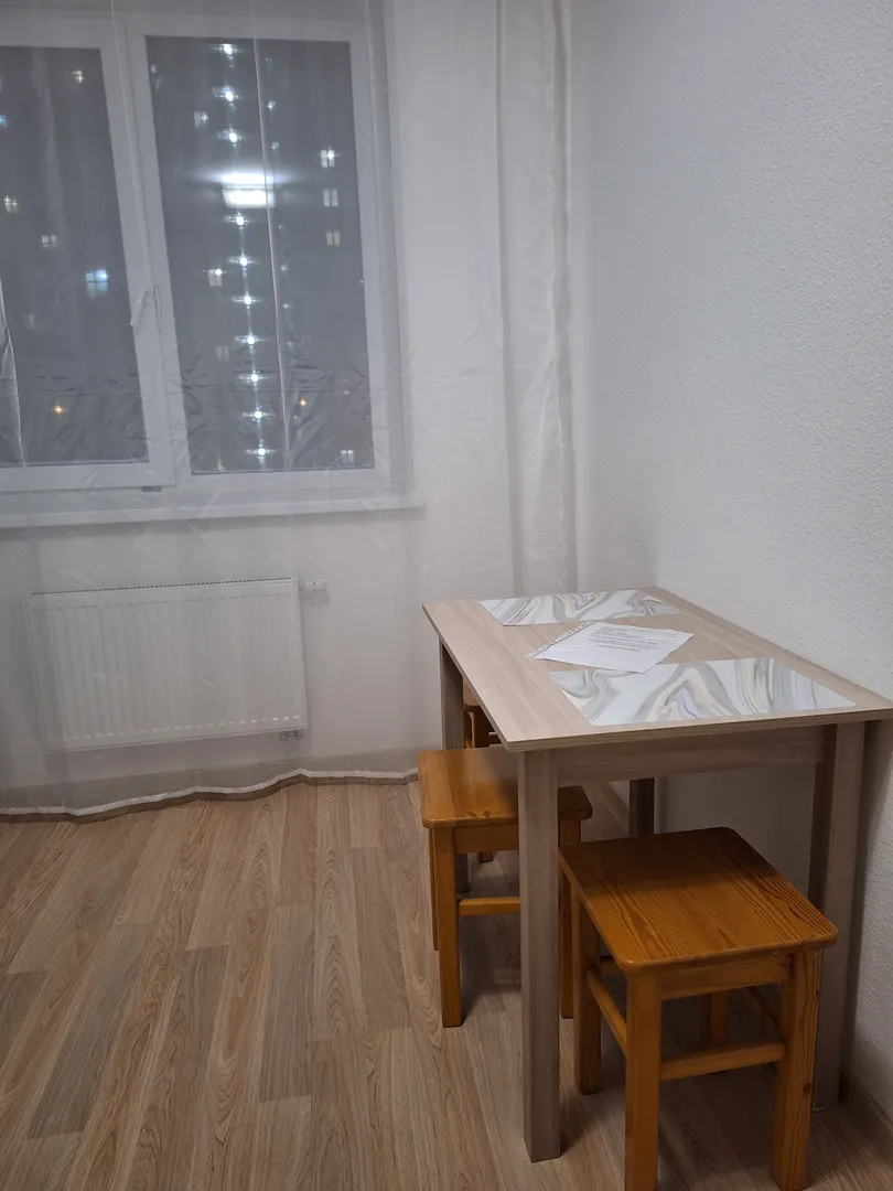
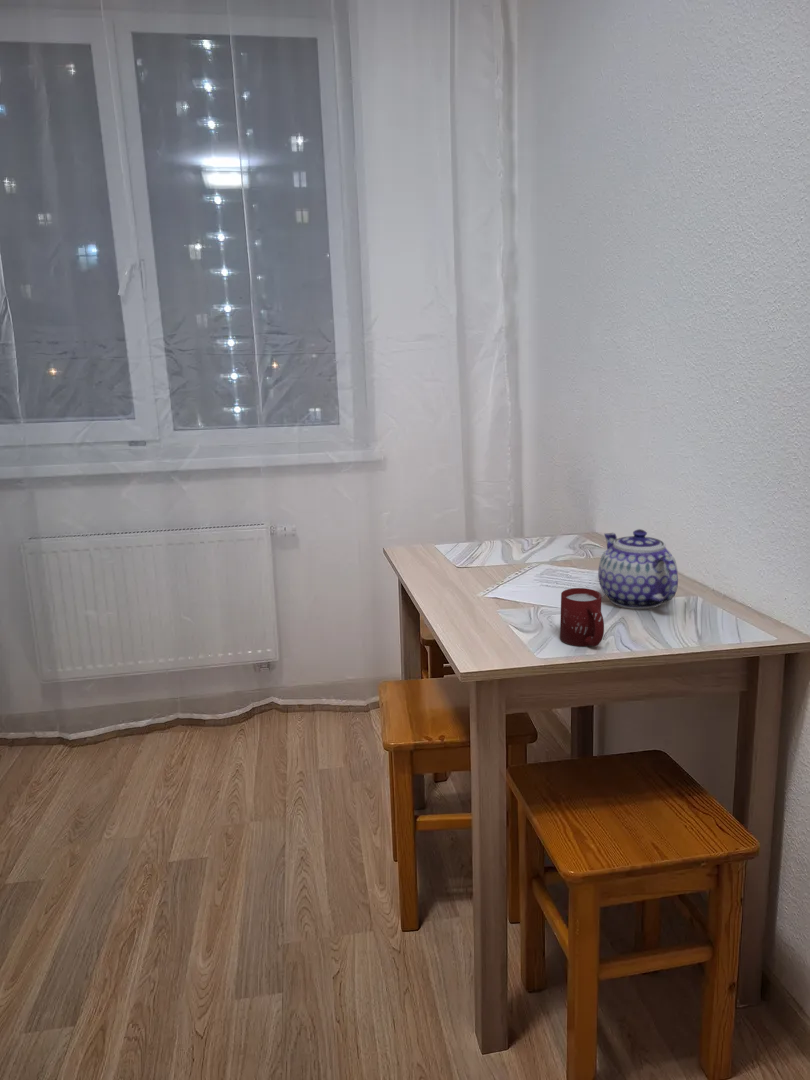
+ teapot (637, 565)
+ cup (585, 619)
